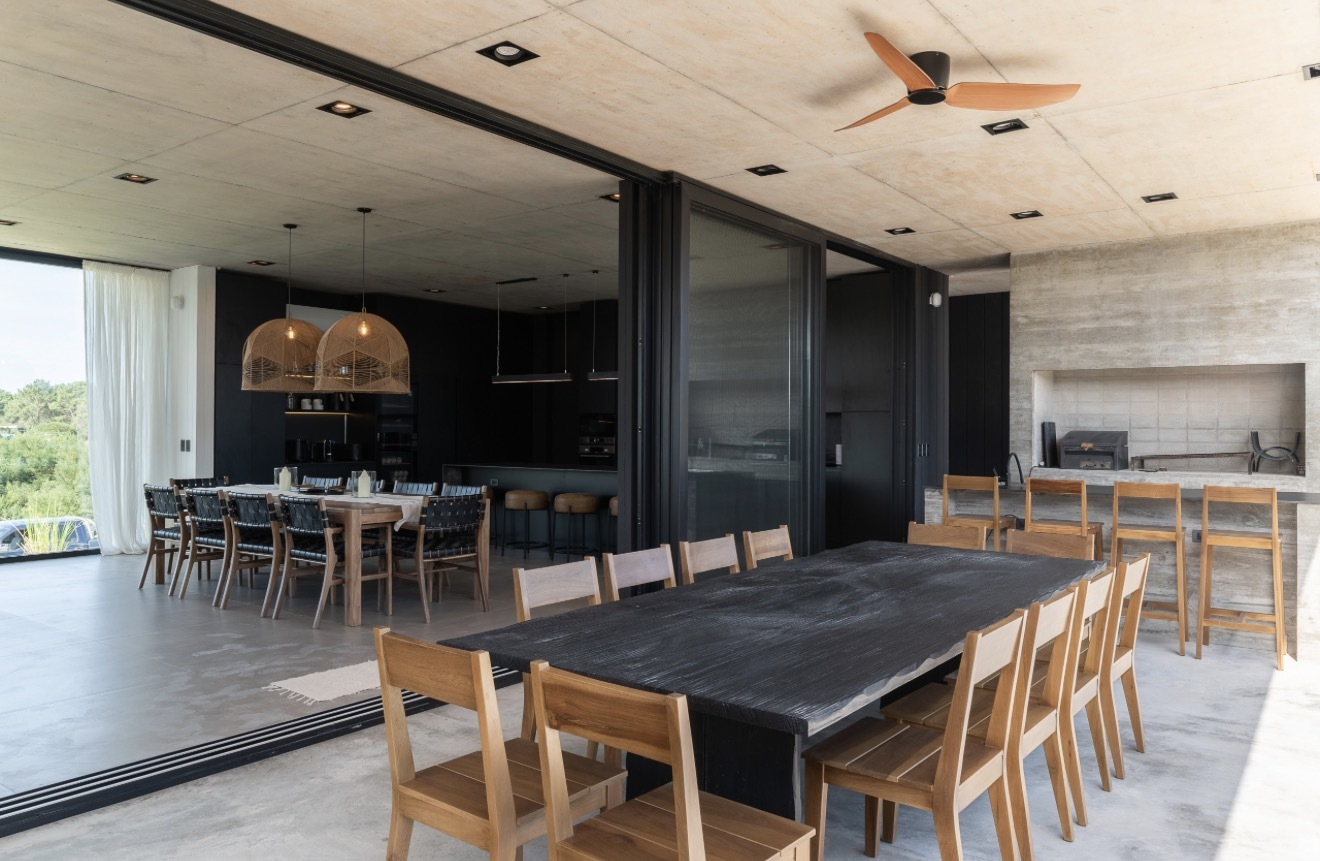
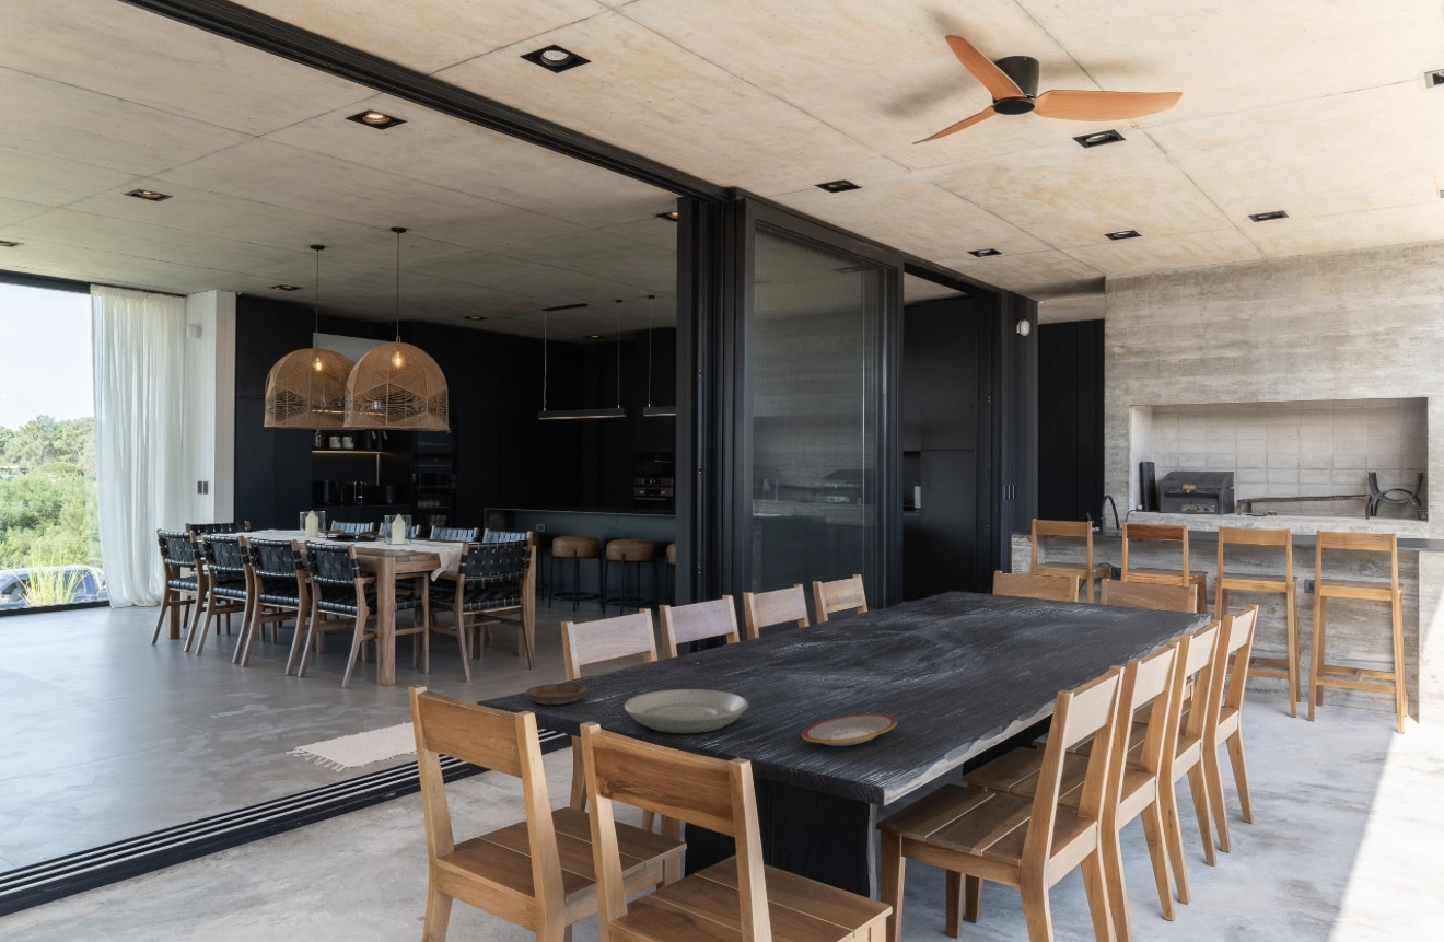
+ plate (850, 732)
+ saucer (556, 694)
+ plate (686, 711)
